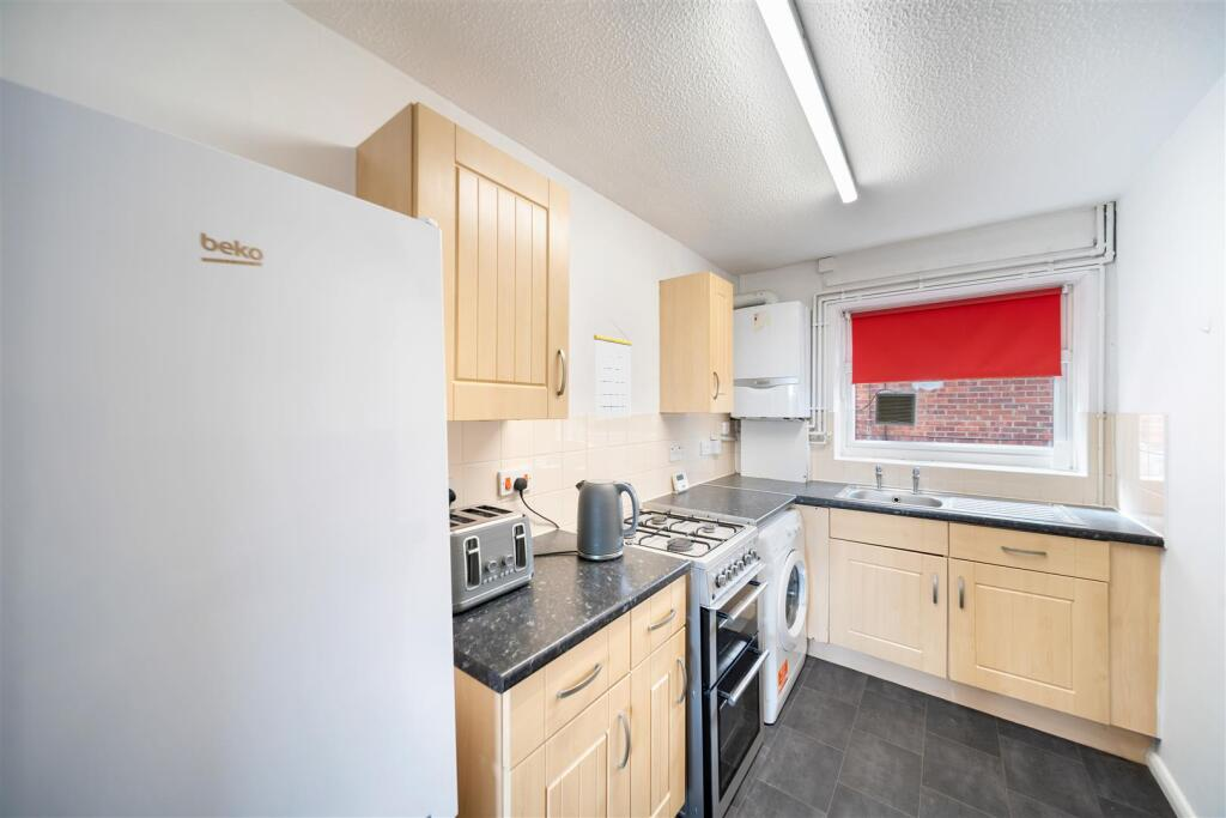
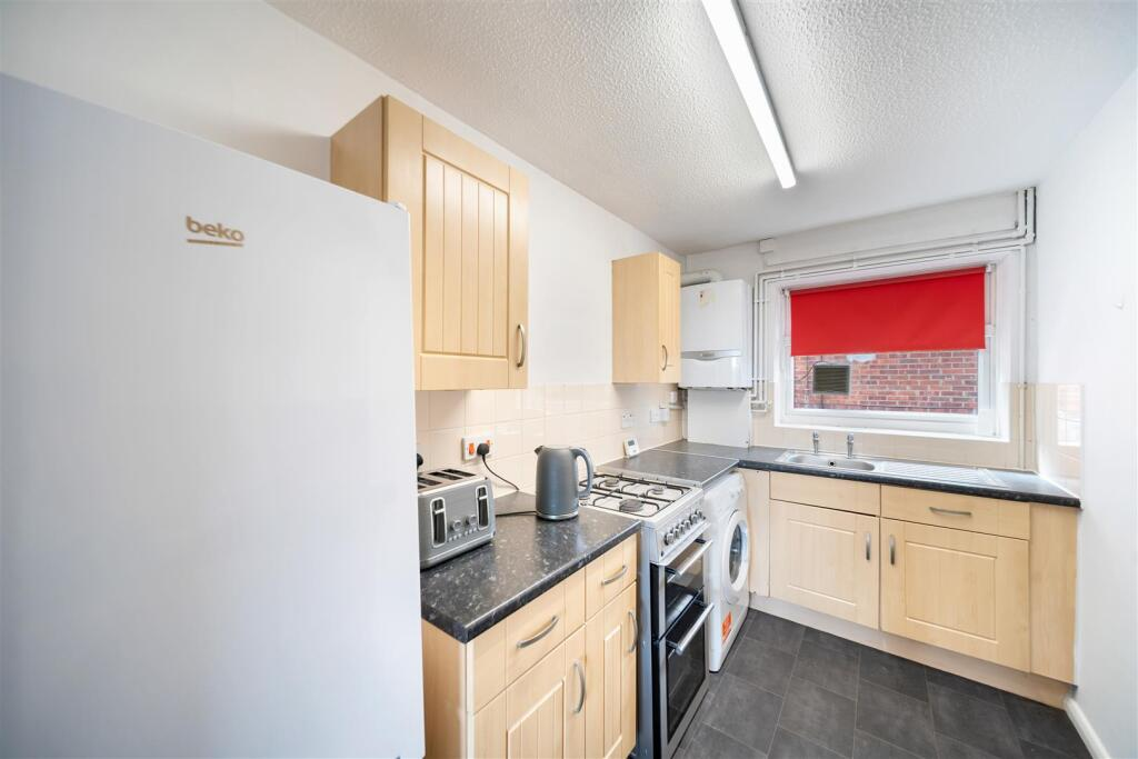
- calendar (613, 368)
